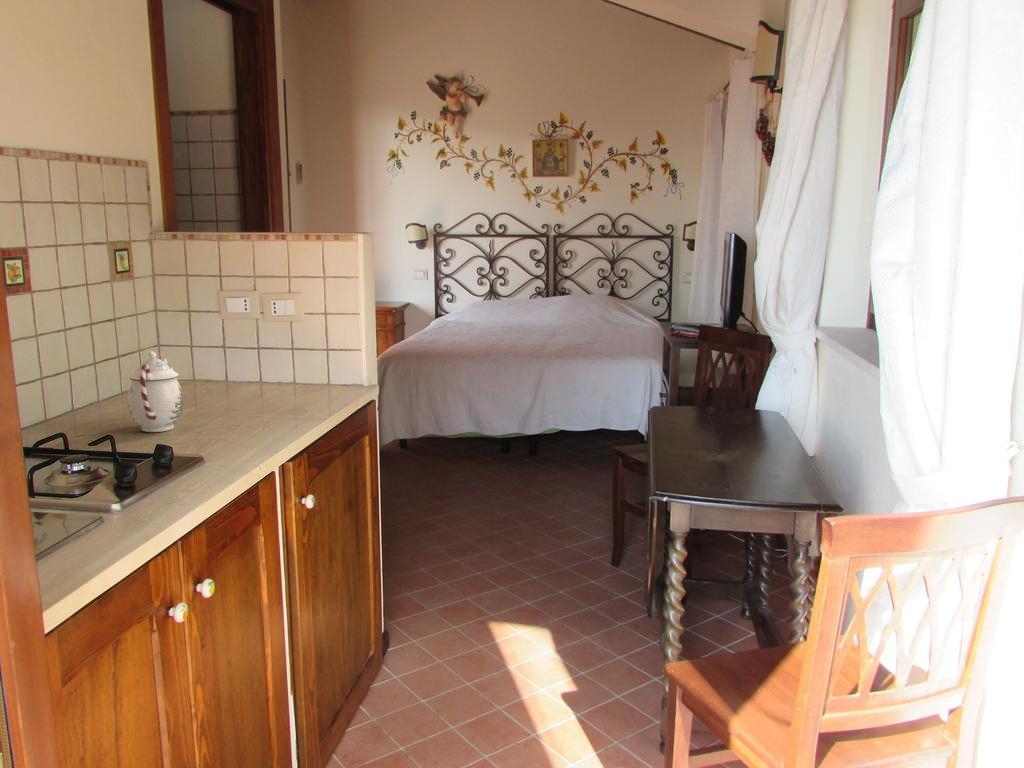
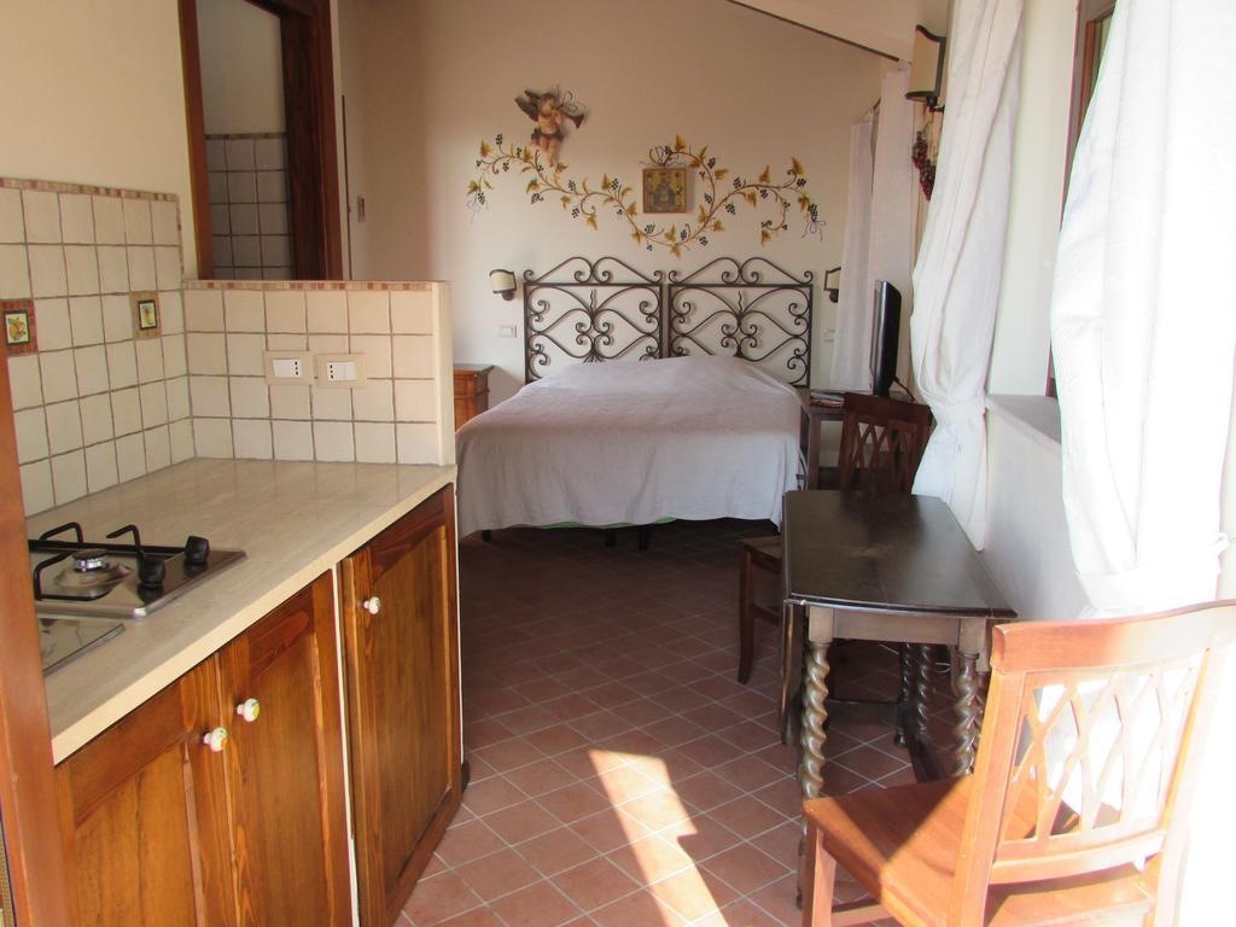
- teapot (155, 389)
